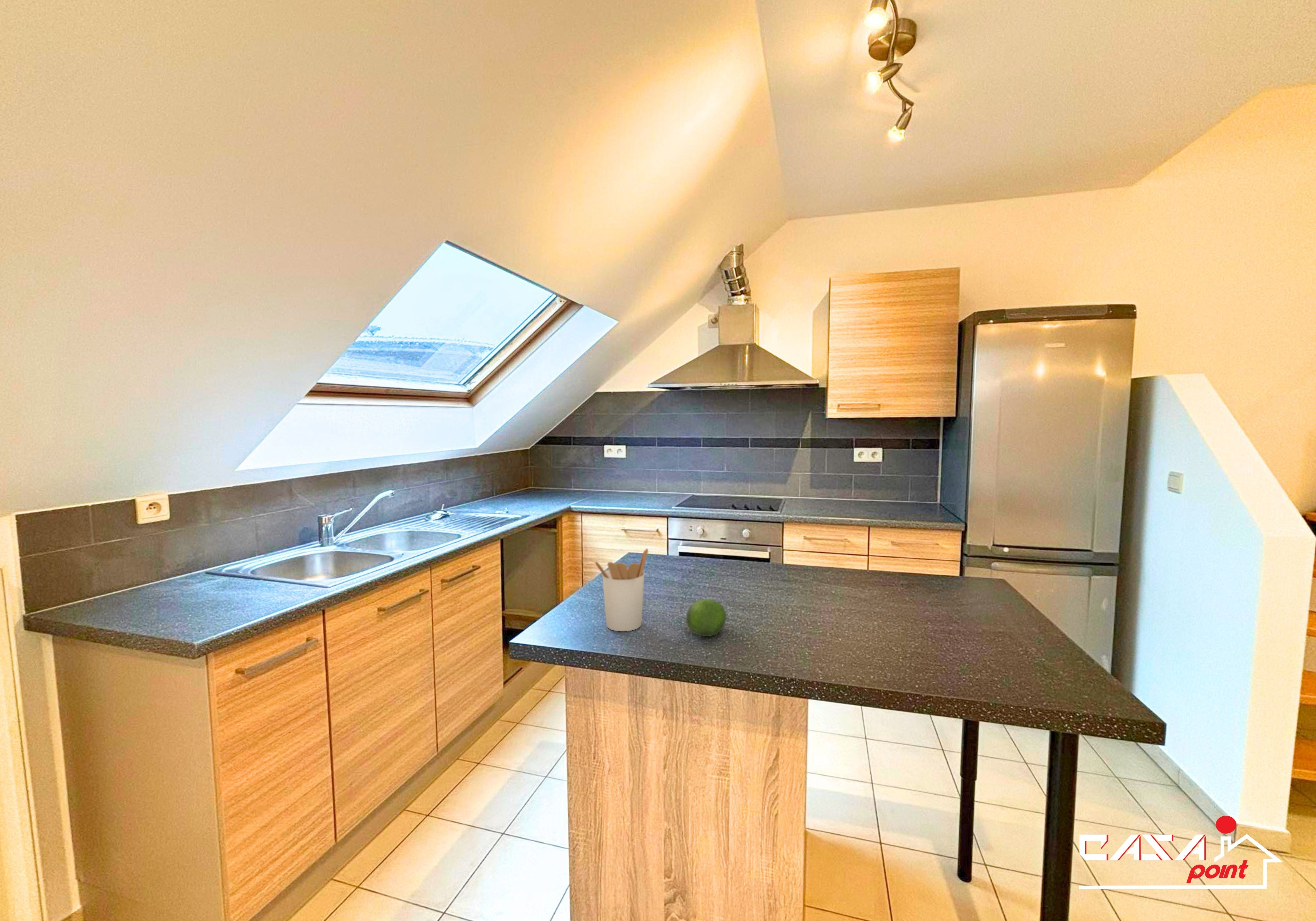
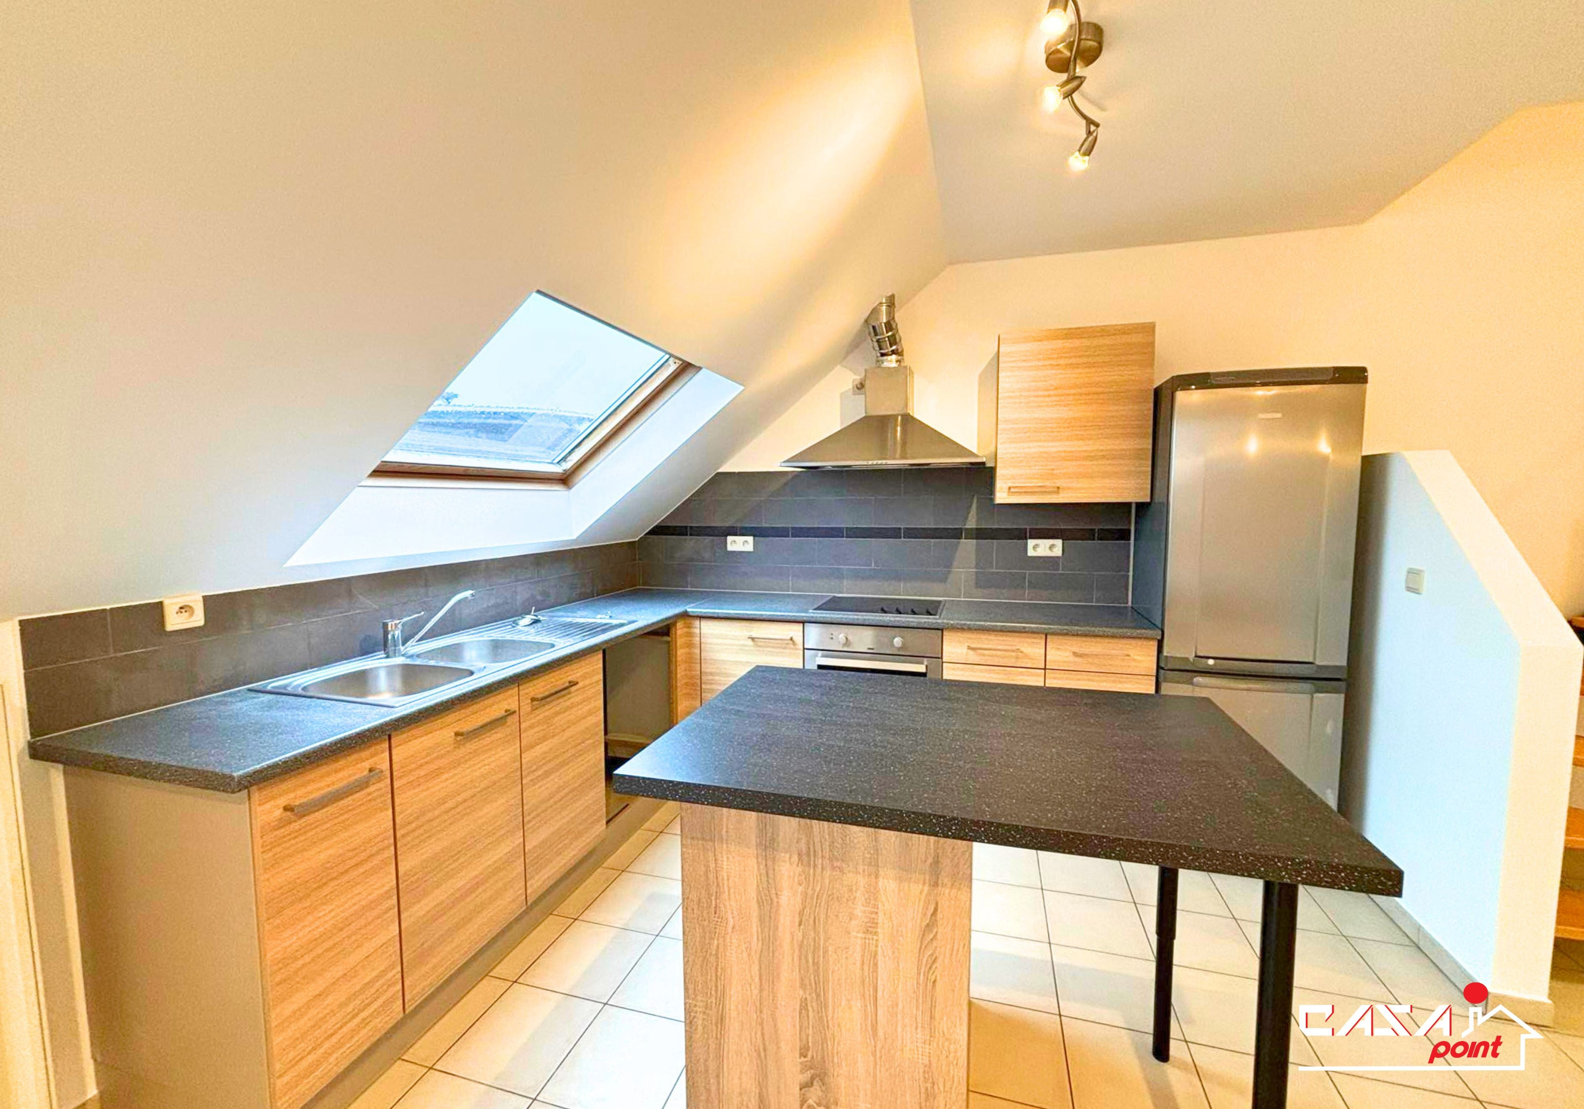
- fruit (706, 616)
- utensil holder (624, 590)
